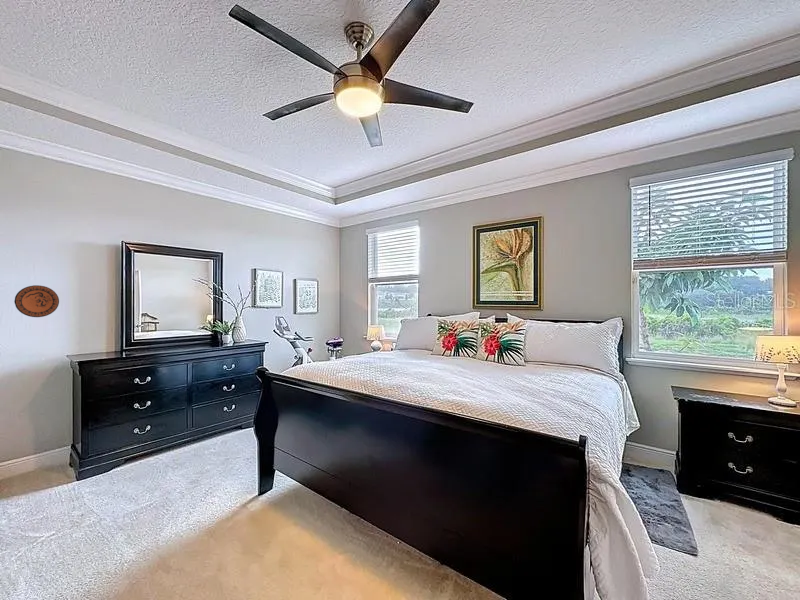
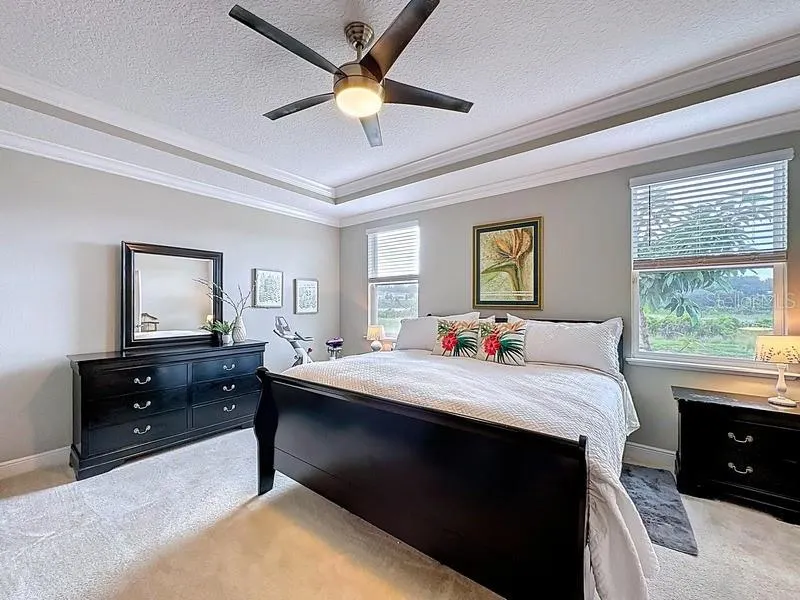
- decorative plate (37, 301)
